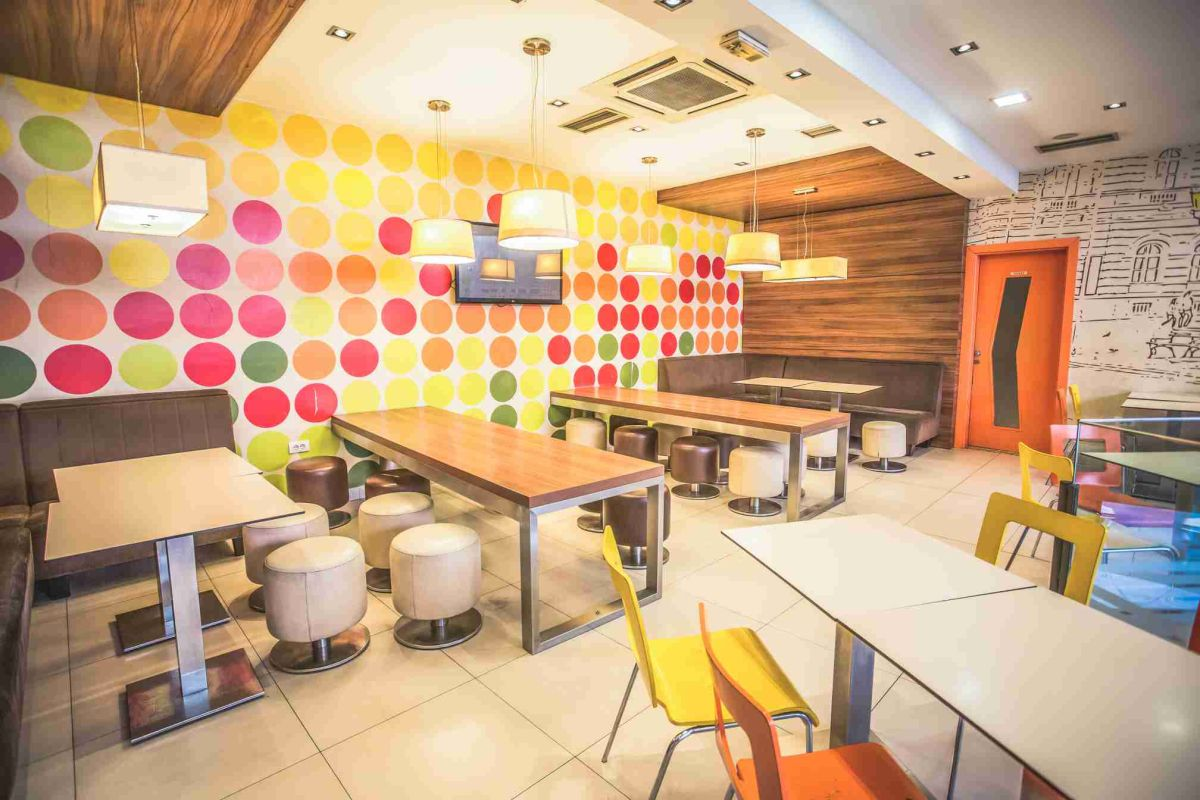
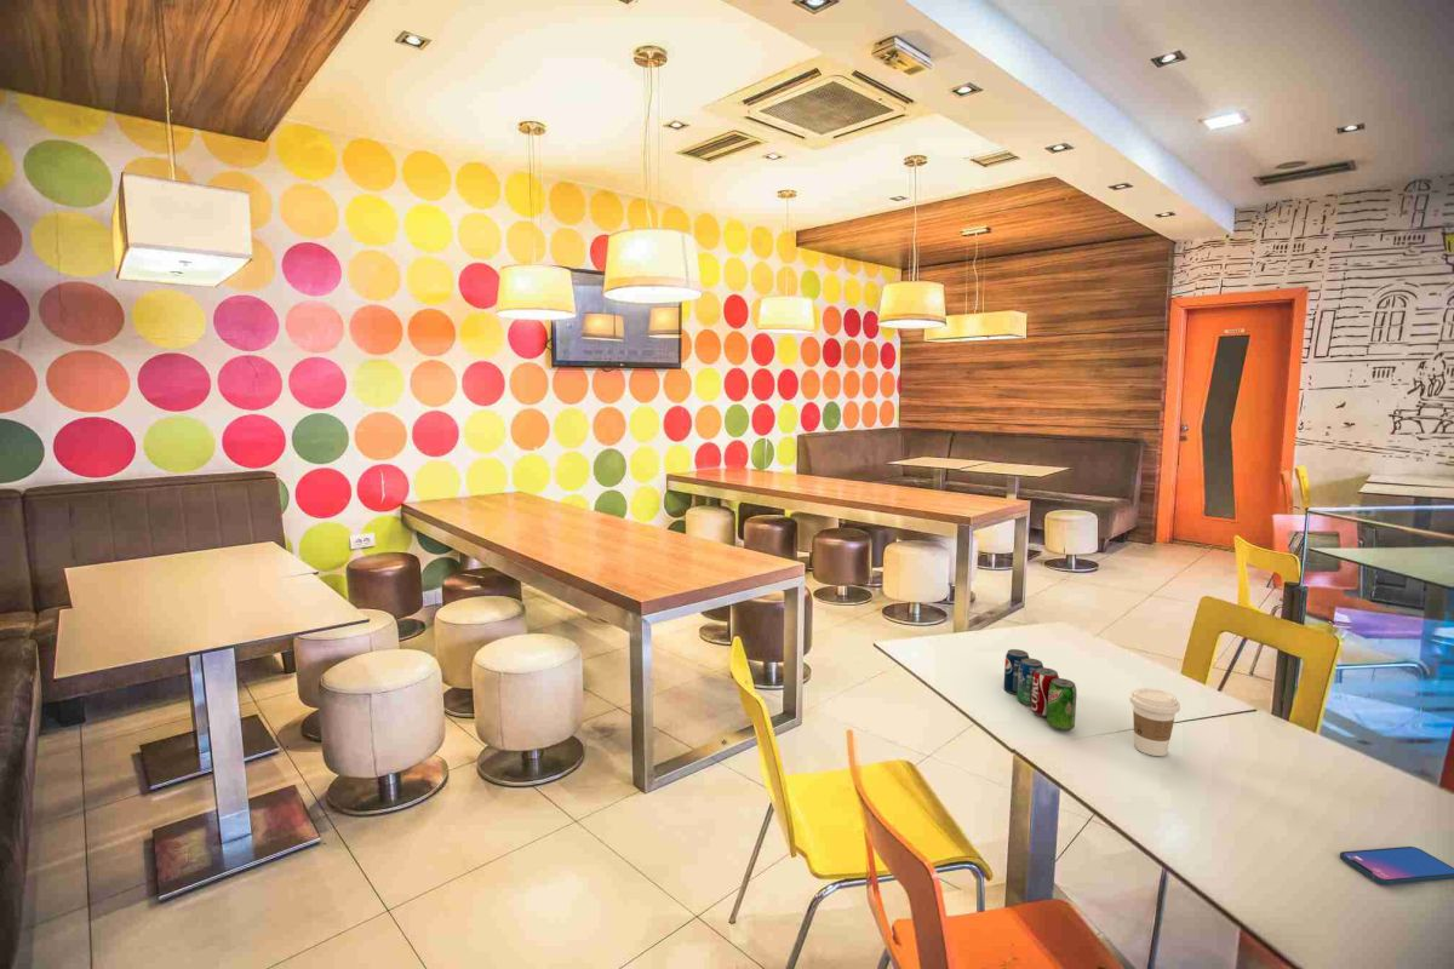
+ soda can (1037, 687)
+ smartphone (1398, 865)
+ coffee cup (1152, 721)
